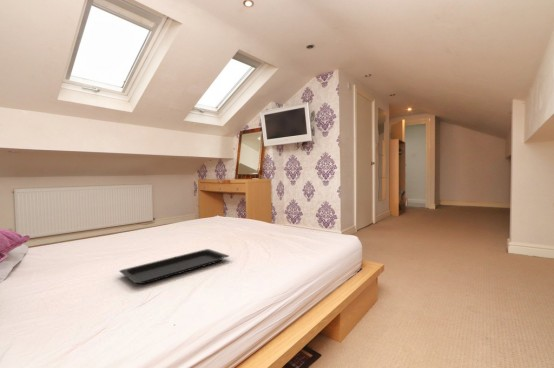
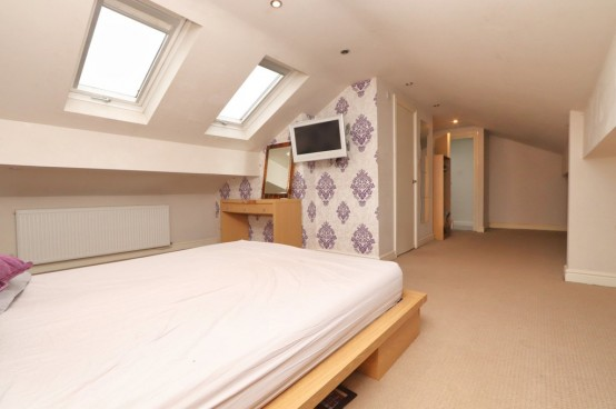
- serving tray (178, 265)
